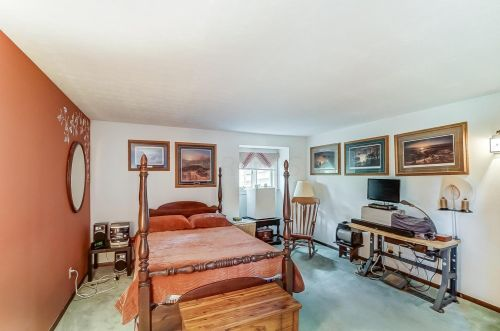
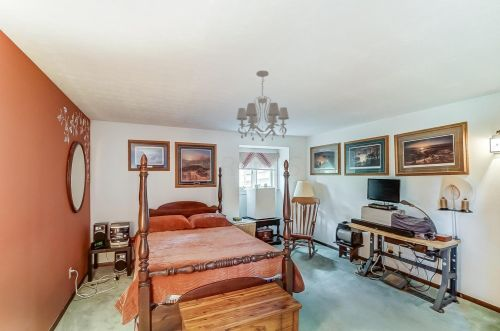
+ chandelier (262, 107)
